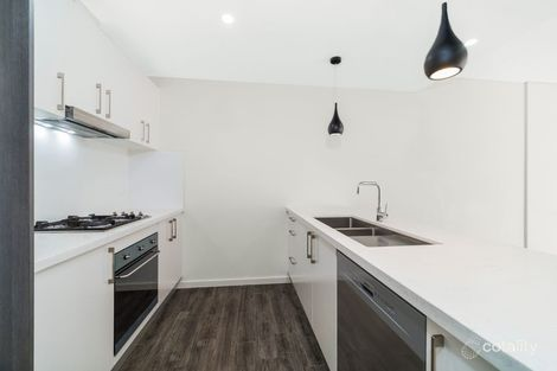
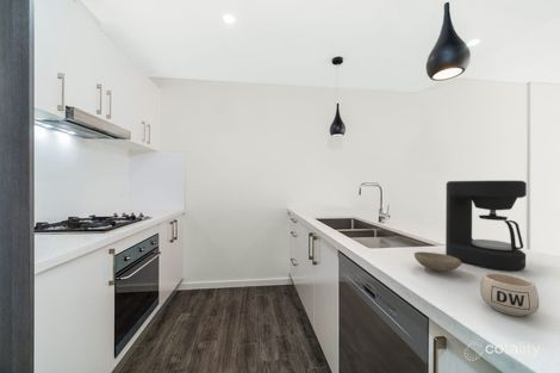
+ mug (506, 292)
+ coffee maker (483, 218)
+ bowl (436, 262)
